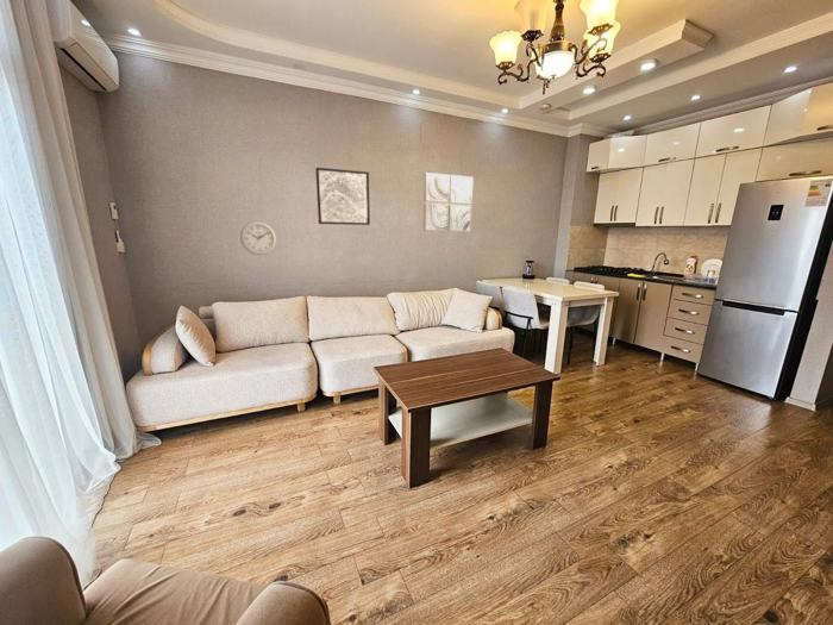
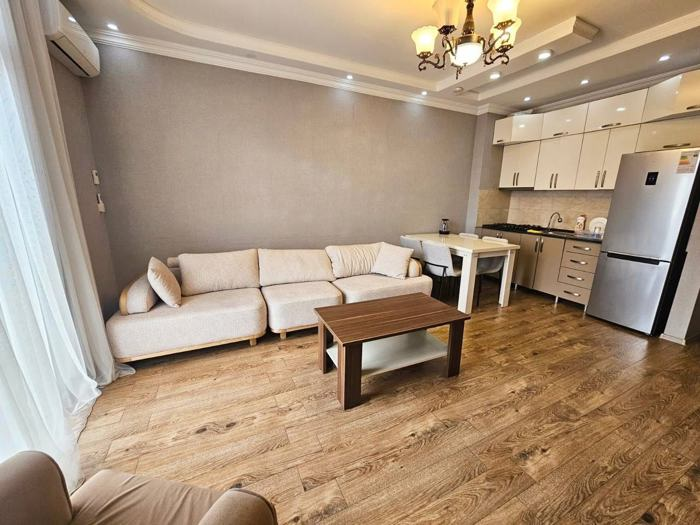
- wall clock (258, 238)
- wall art (344, 198)
- wall art (449, 202)
